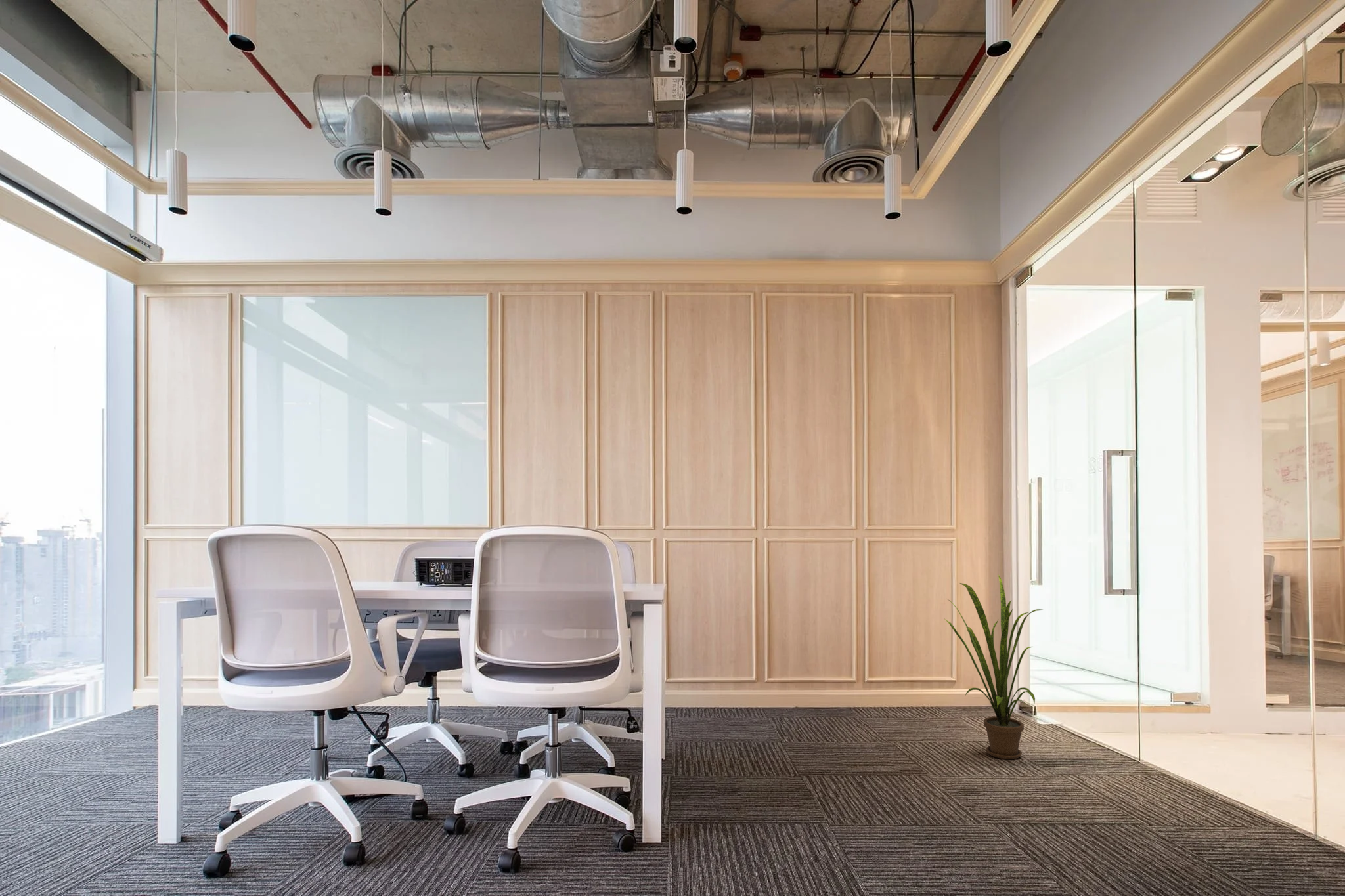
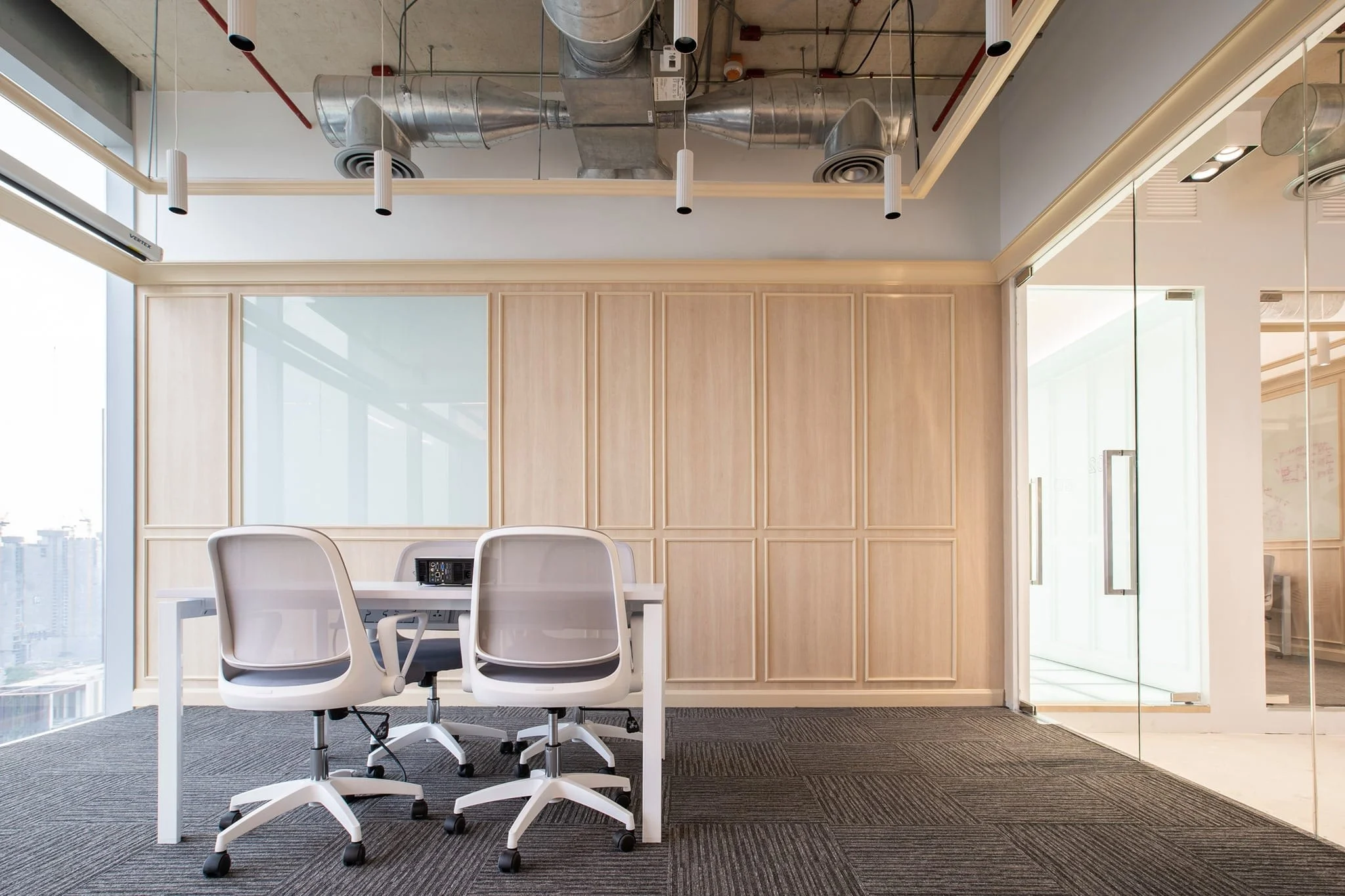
- house plant (1000, 668)
